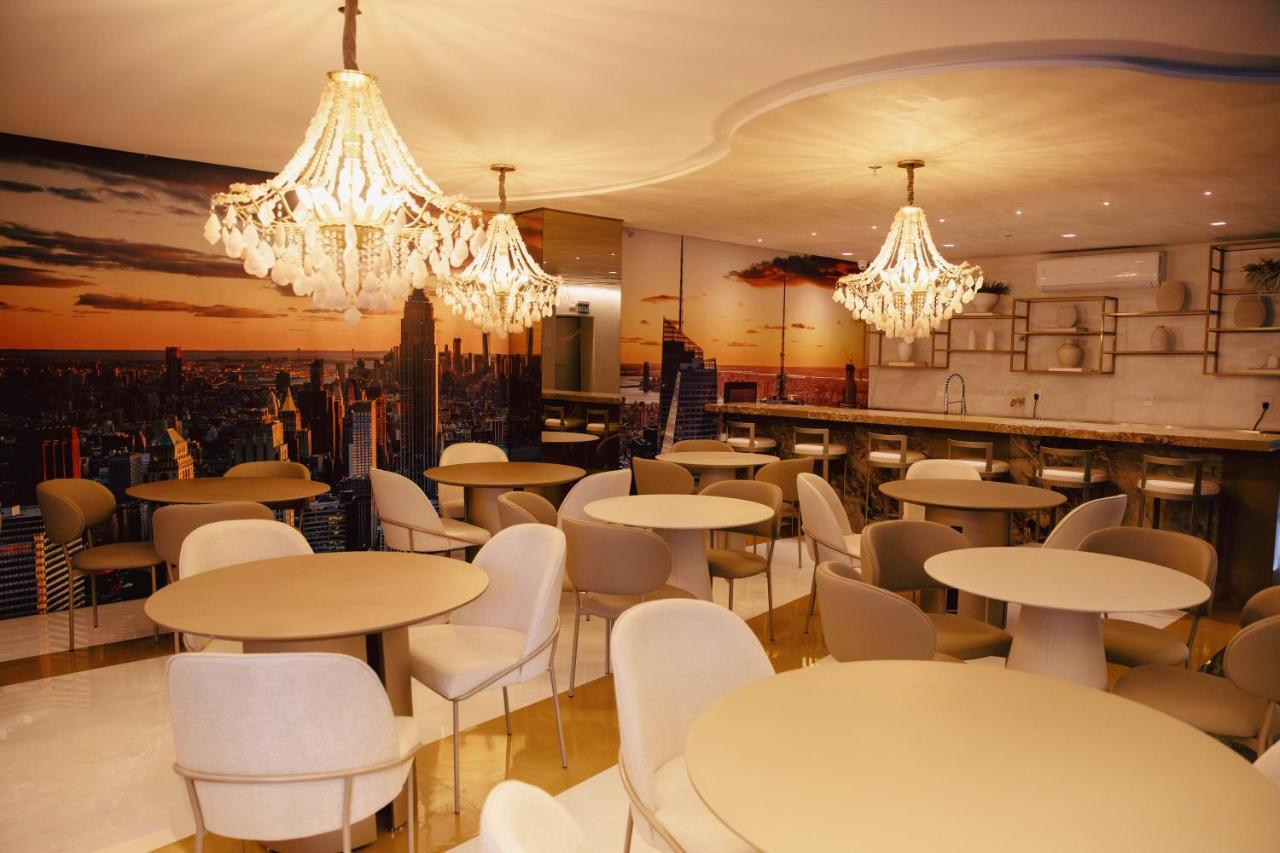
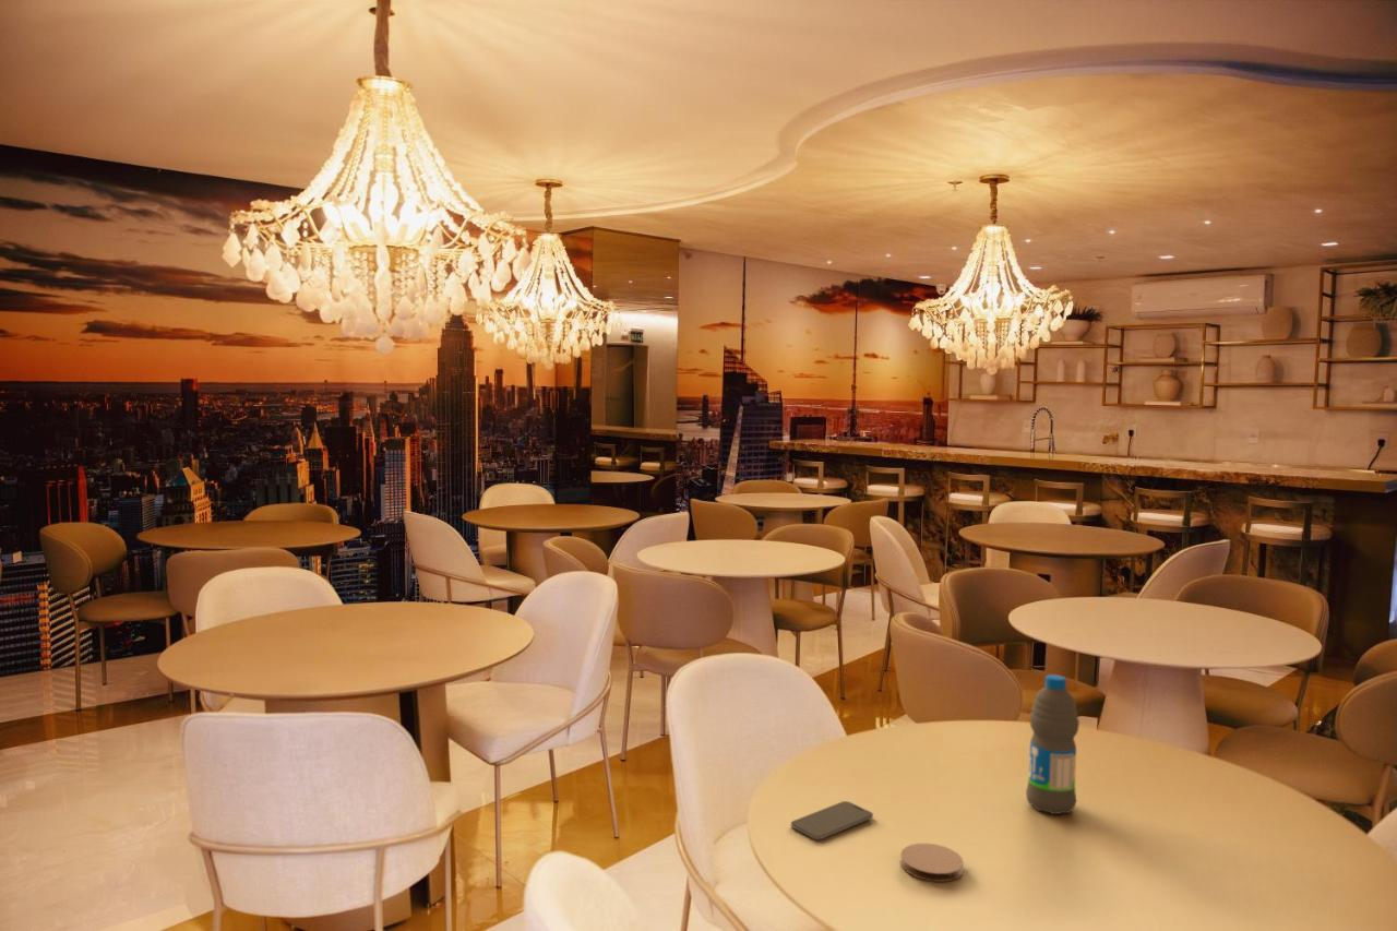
+ coaster (931, 861)
+ water bottle (1053, 741)
+ smartphone (832, 820)
